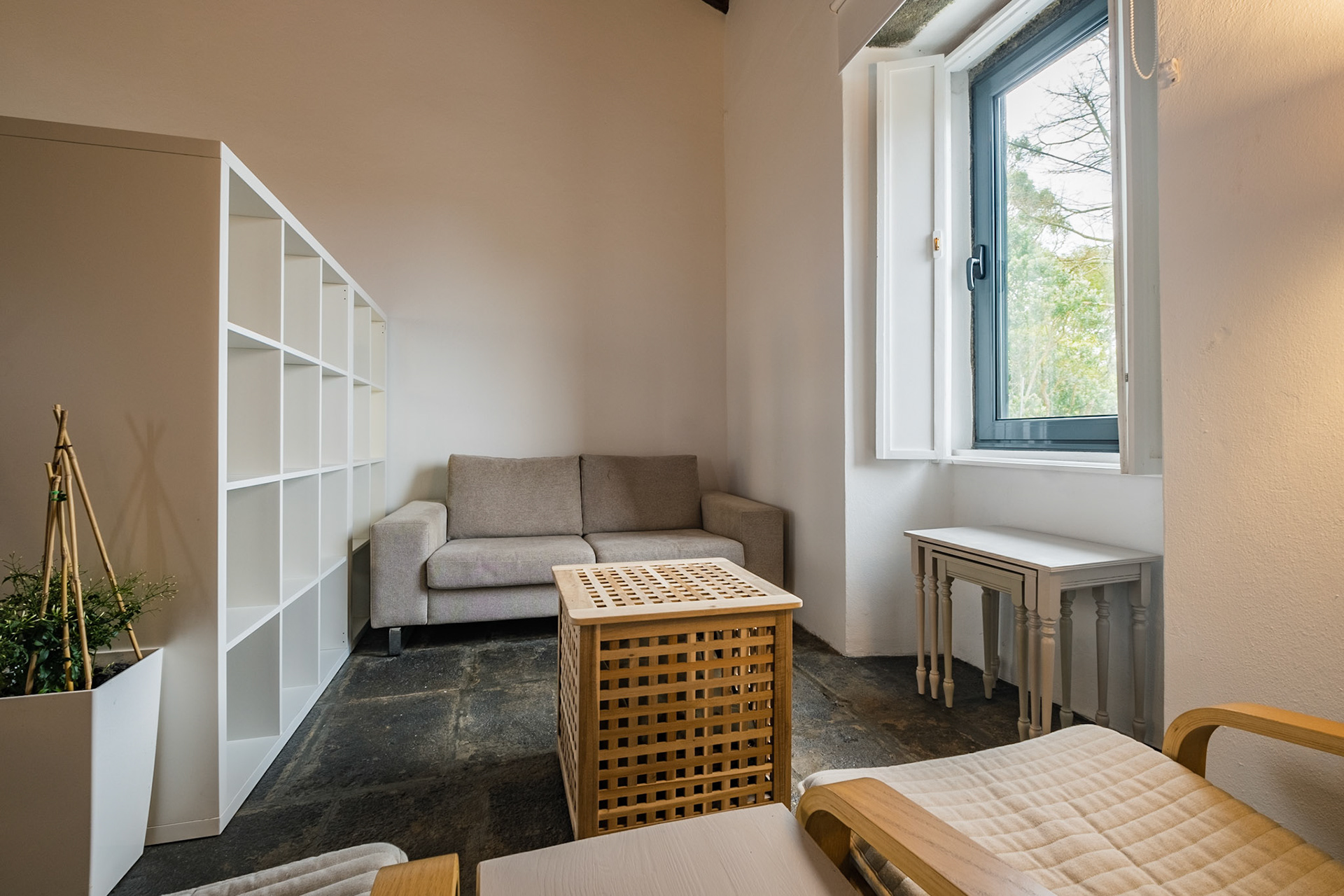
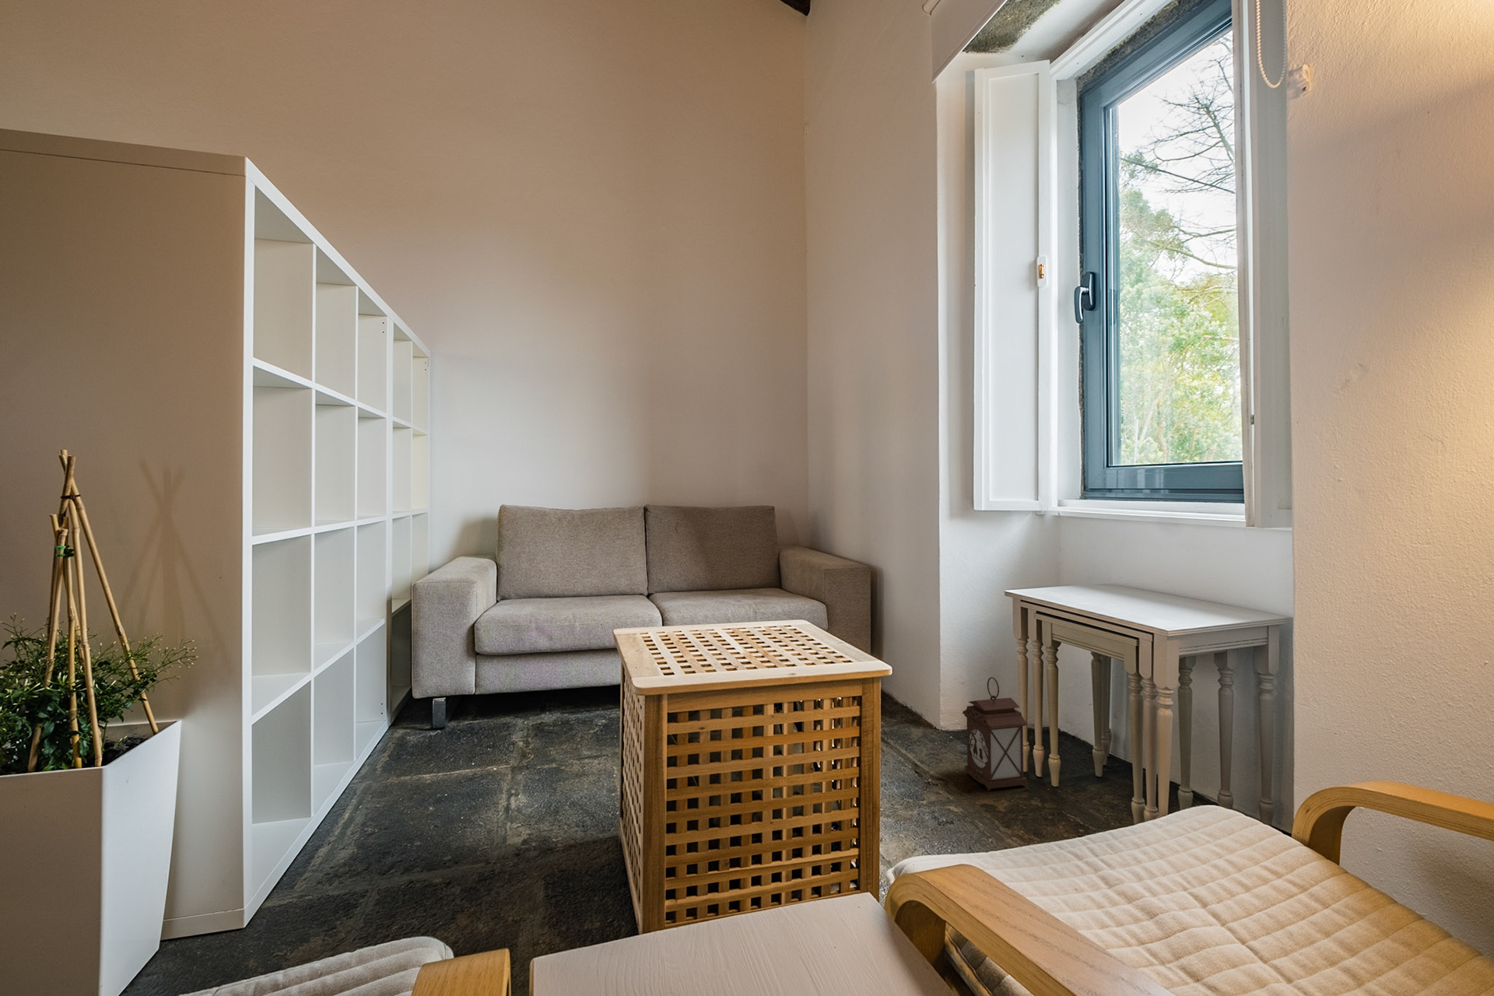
+ lantern (994, 728)
